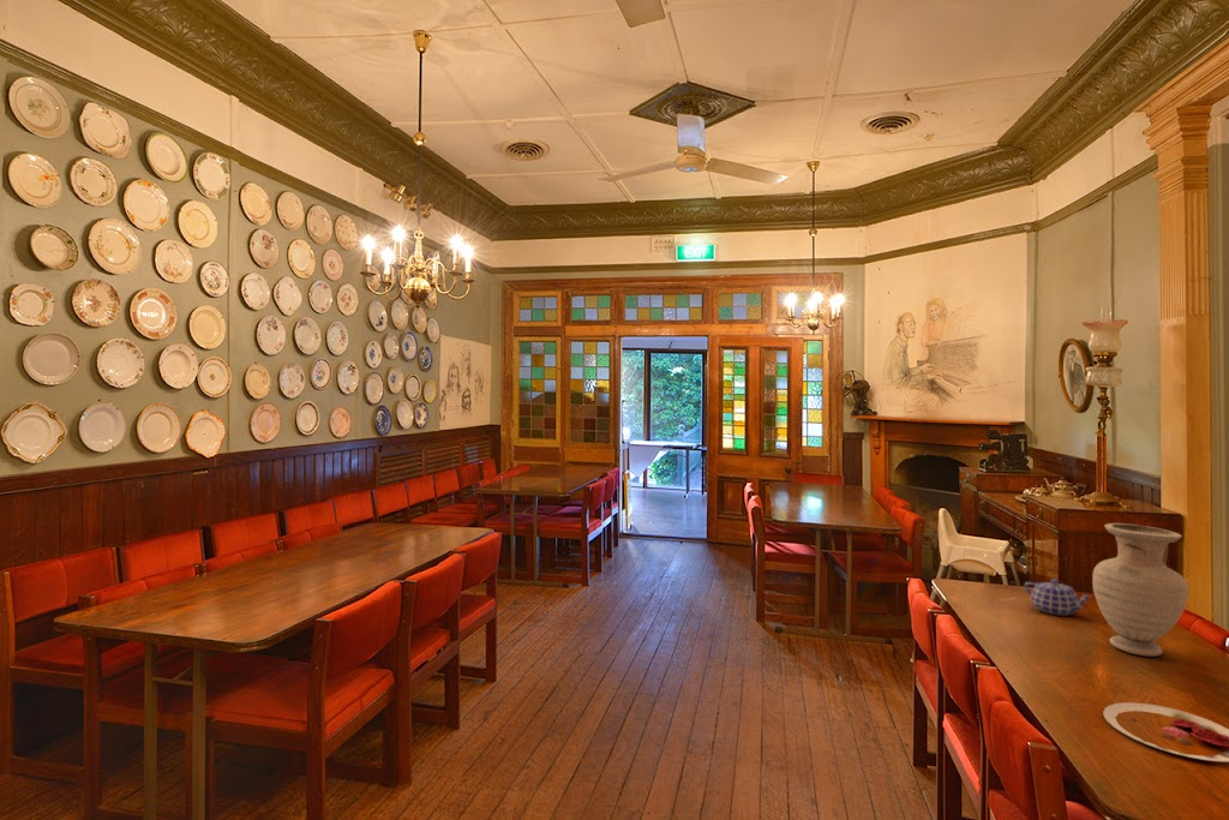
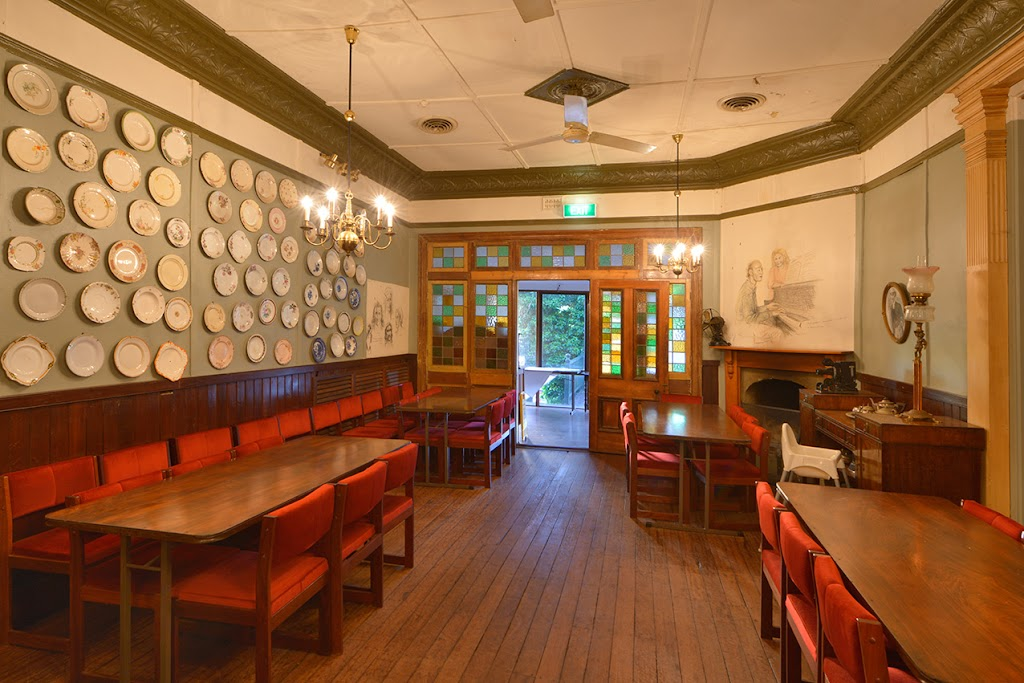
- plate (1173, 729)
- teapot (1056, 595)
- vase (1138, 588)
